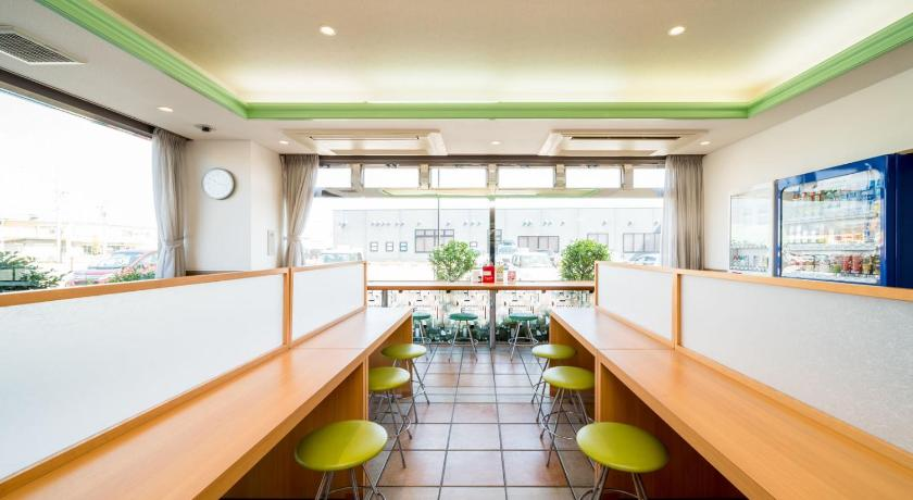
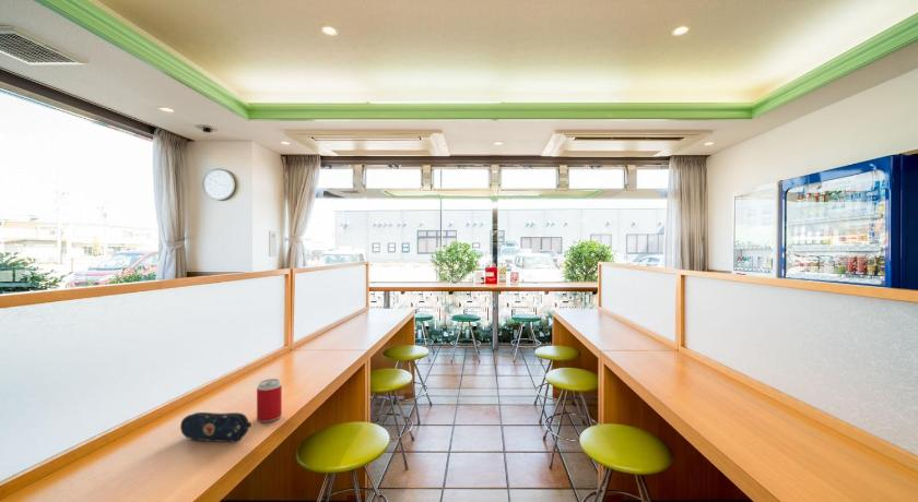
+ pencil case (214, 427)
+ beverage can (269, 399)
